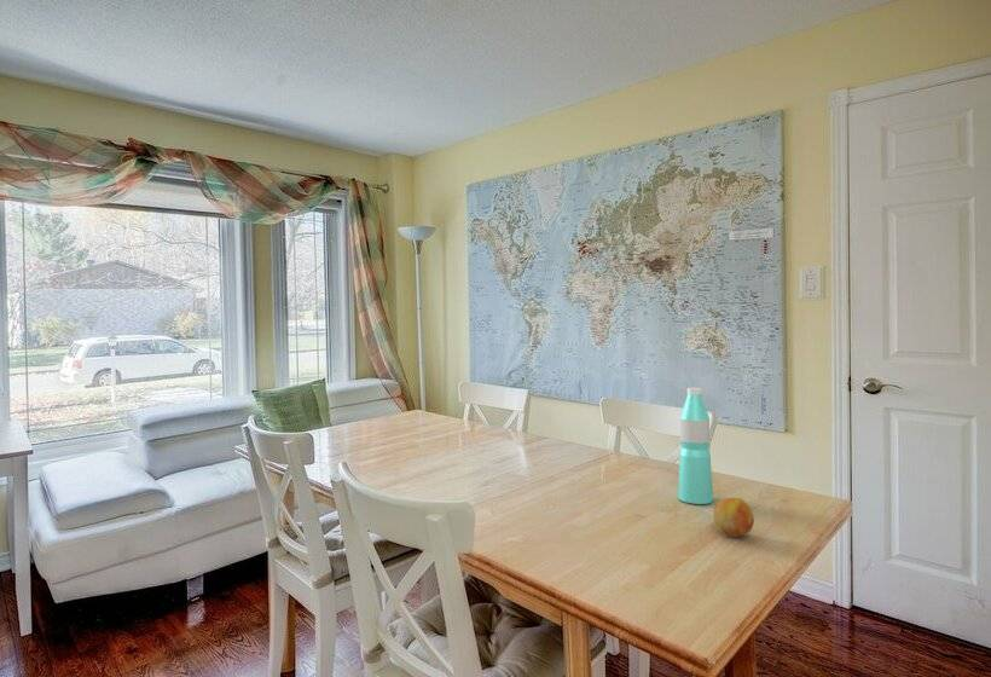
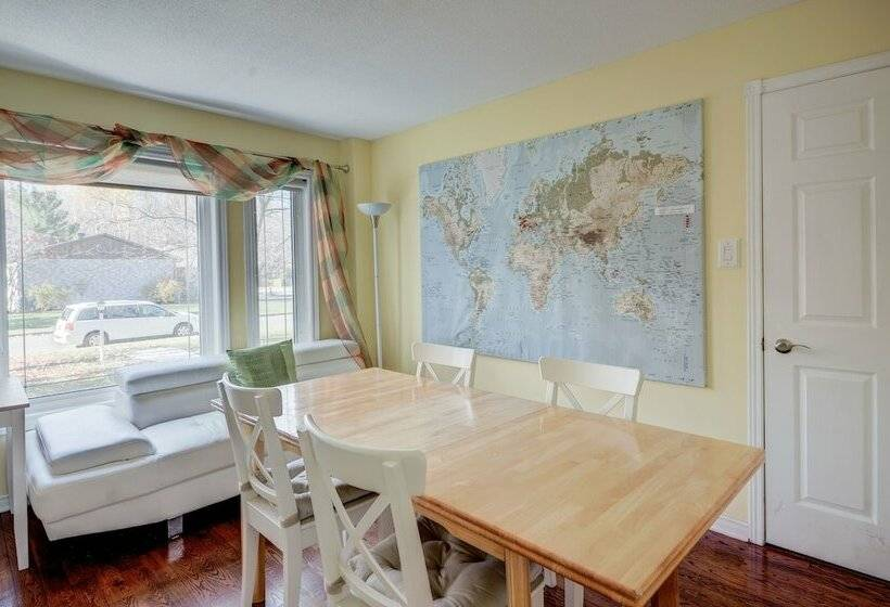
- fruit (732, 516)
- water bottle (695, 444)
